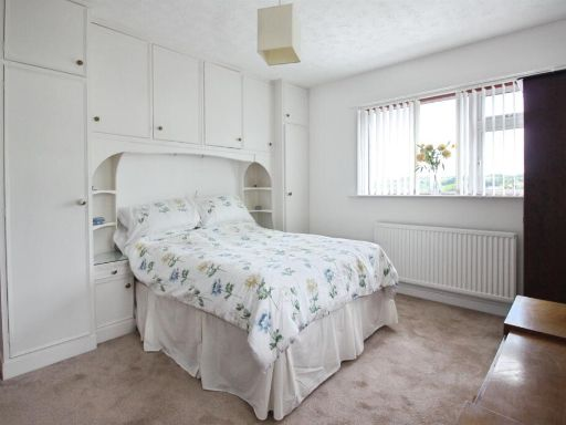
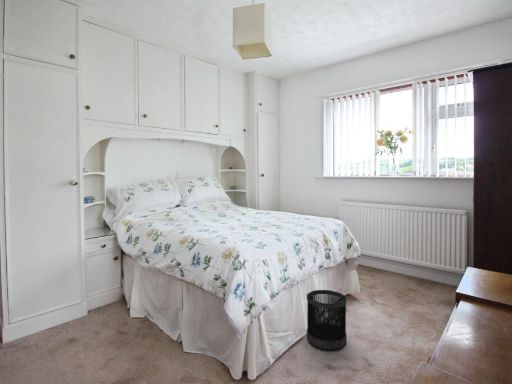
+ wastebasket (326, 318)
